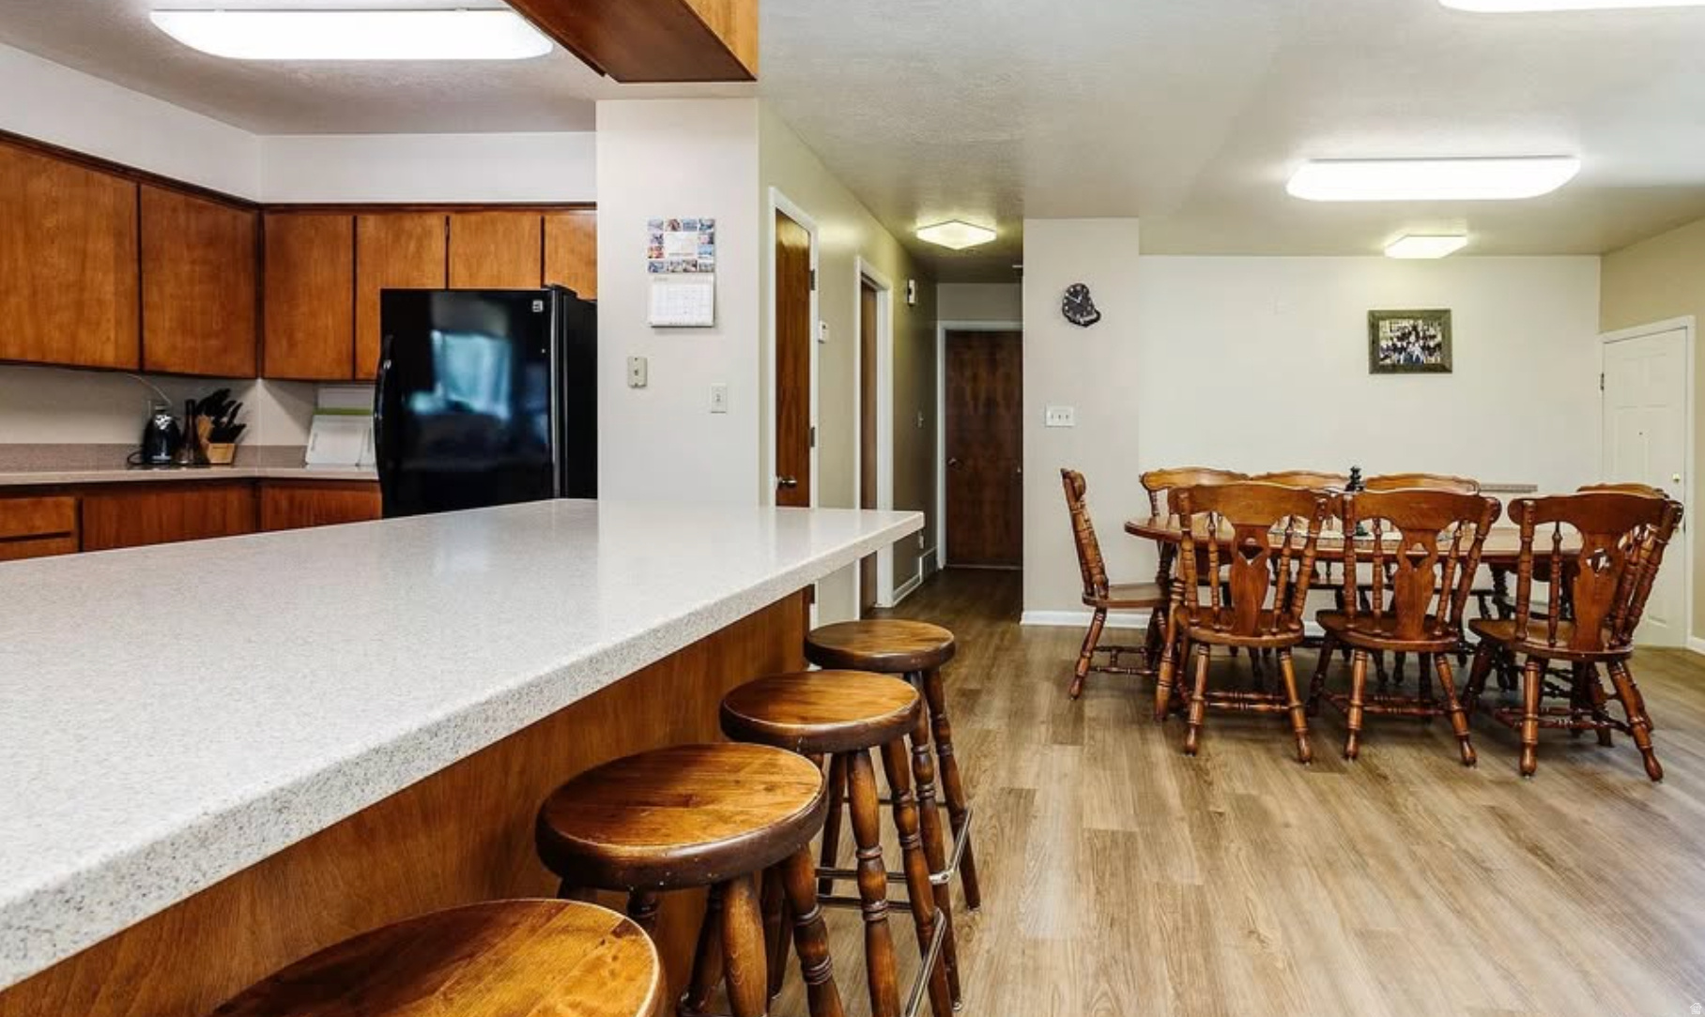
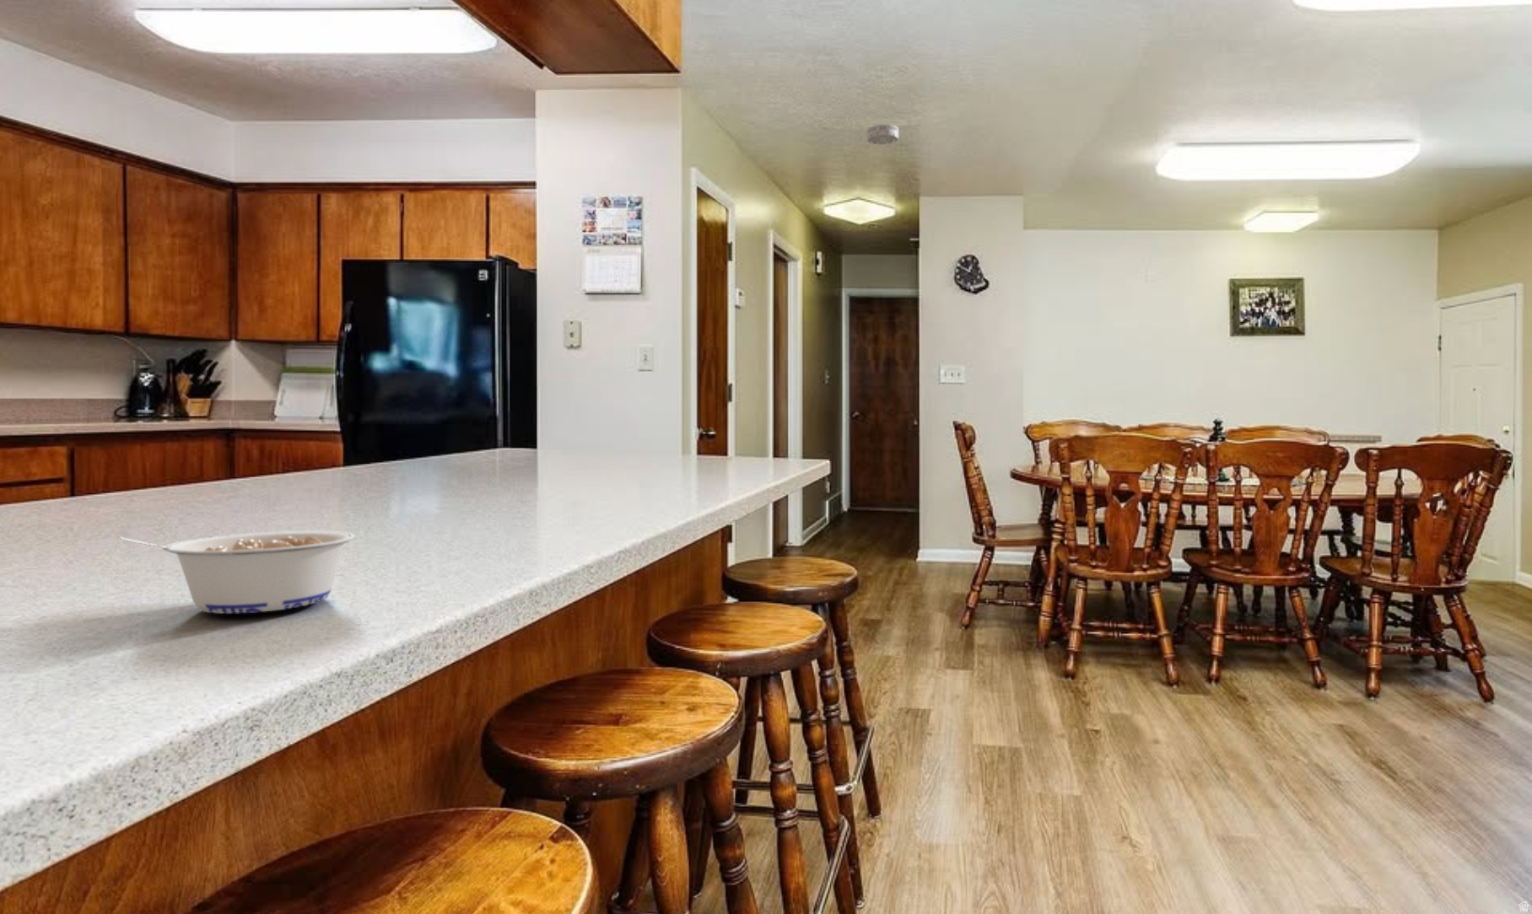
+ legume (259, 566)
+ smoke detector (882, 133)
